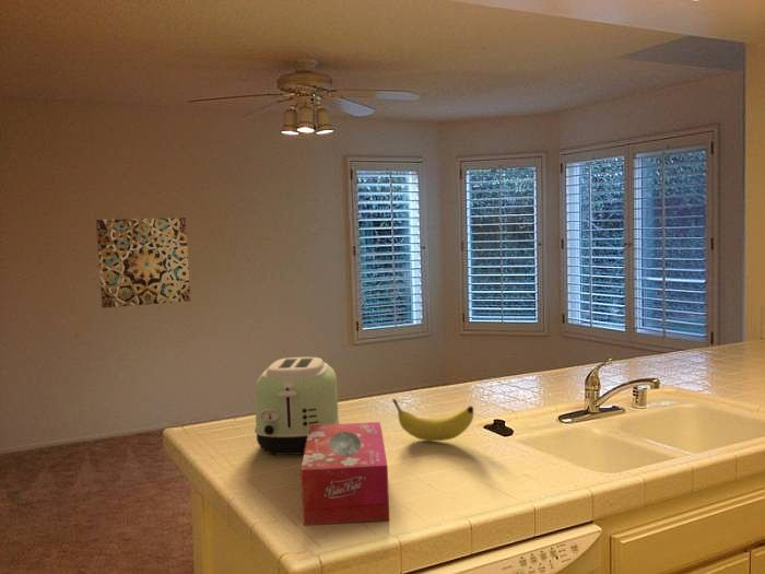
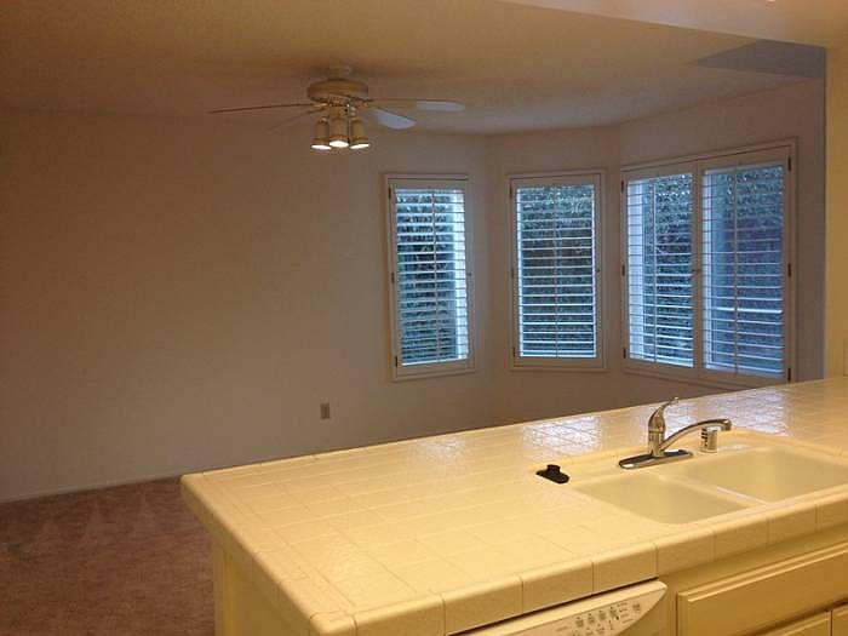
- wall art (144, 261)
- fruit (433, 420)
- toaster (296, 403)
- tissue box (345, 468)
